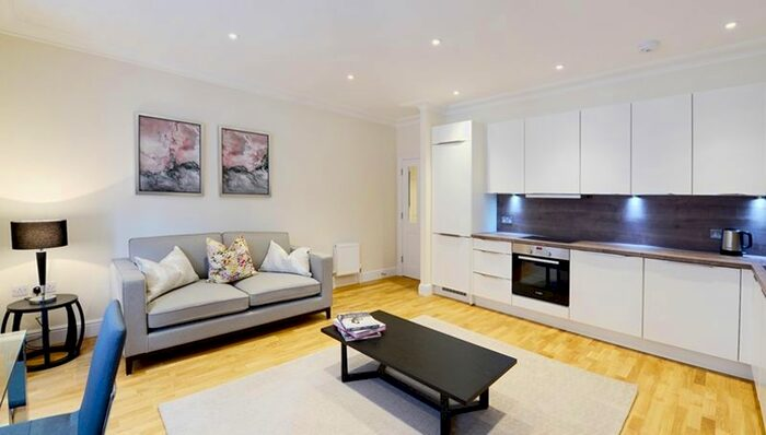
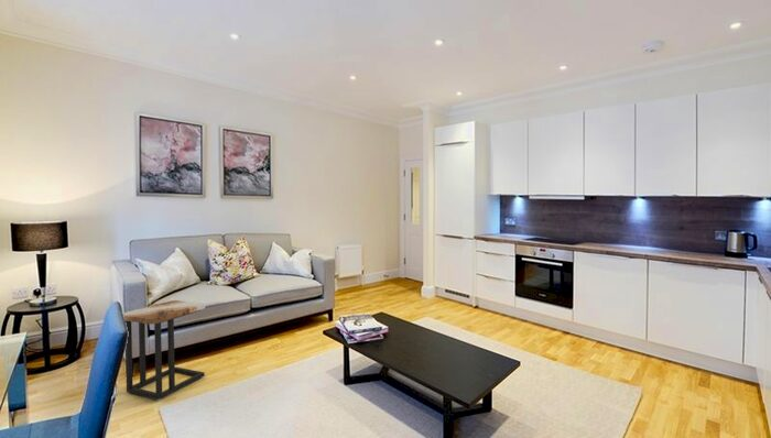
+ side table (161, 347)
